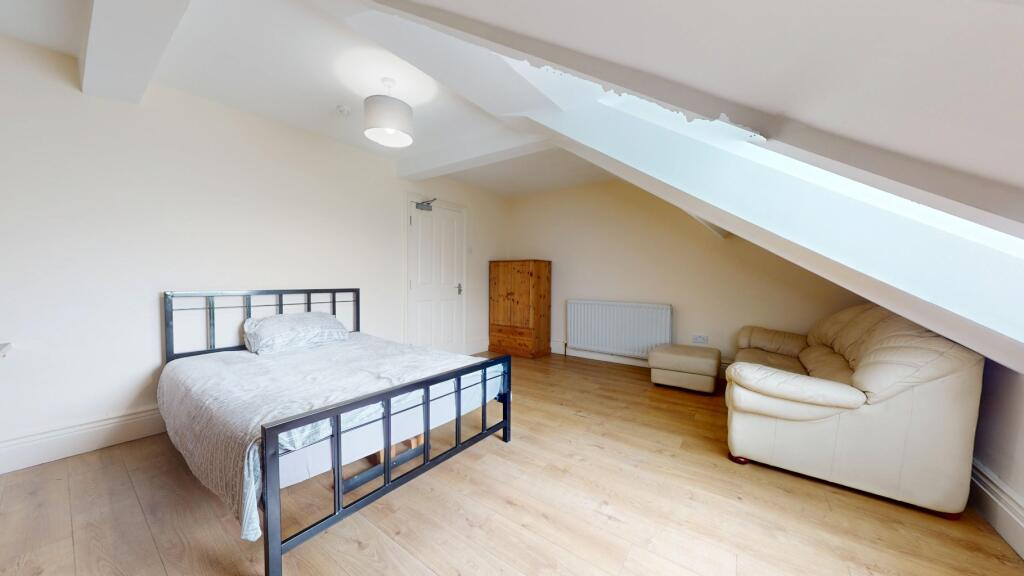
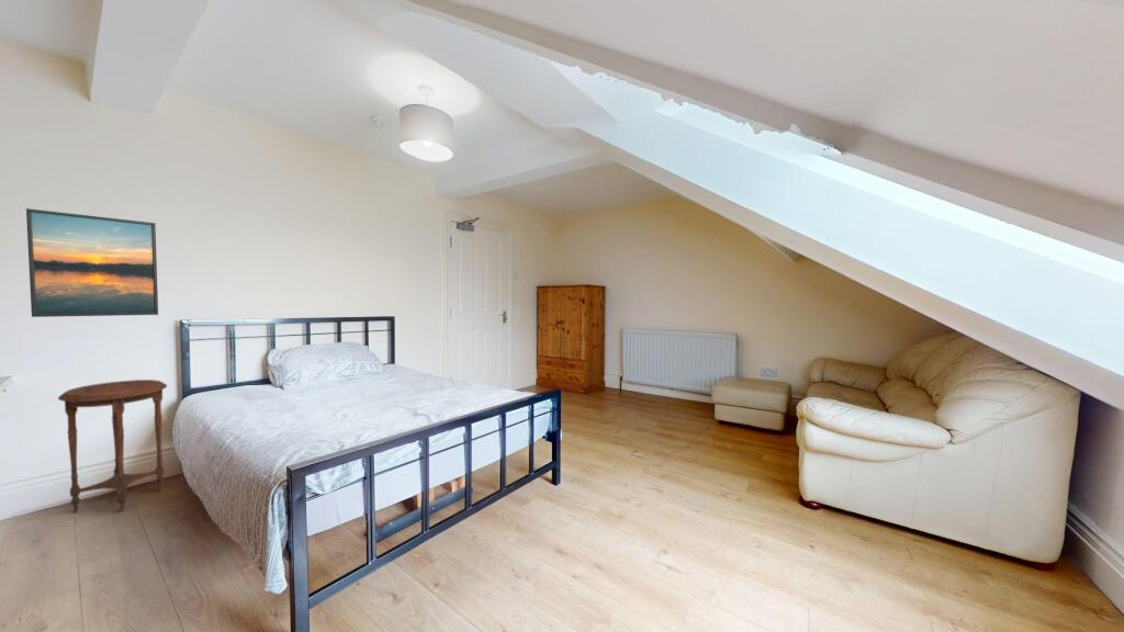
+ side table (117, 443)
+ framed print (98, 266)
